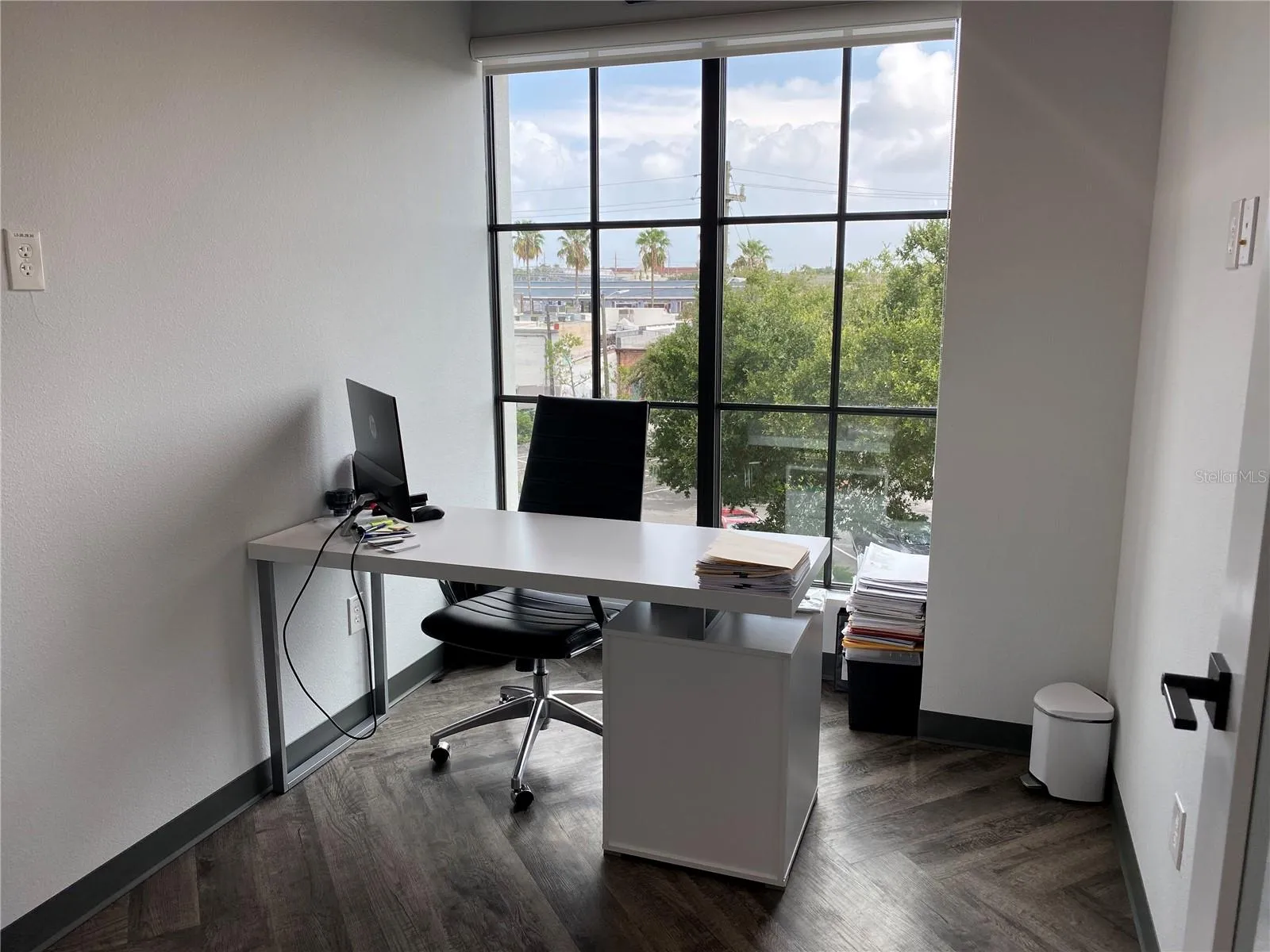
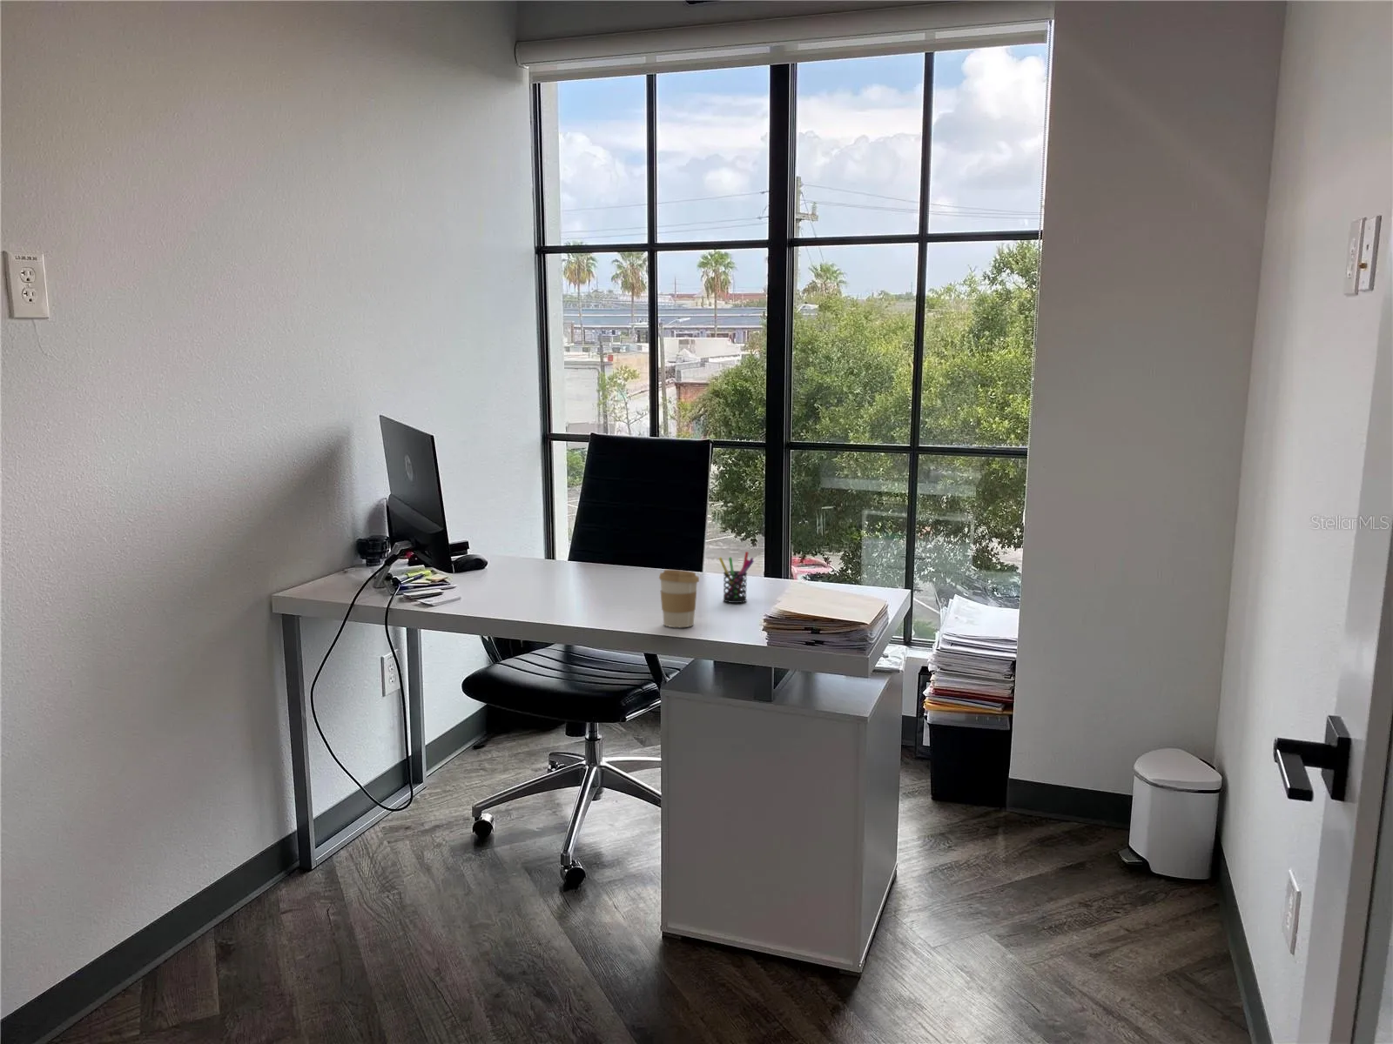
+ pen holder (735, 576)
+ coffee cup (678, 595)
